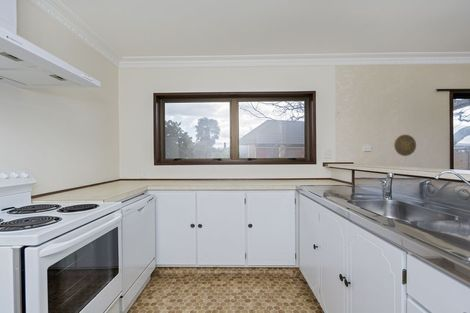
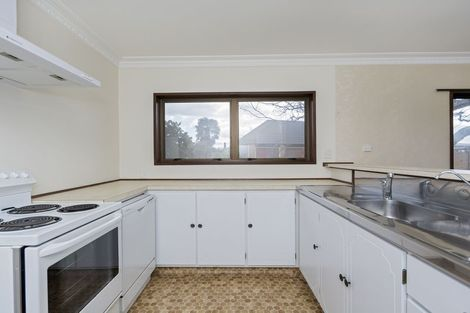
- decorative plate (405, 145)
